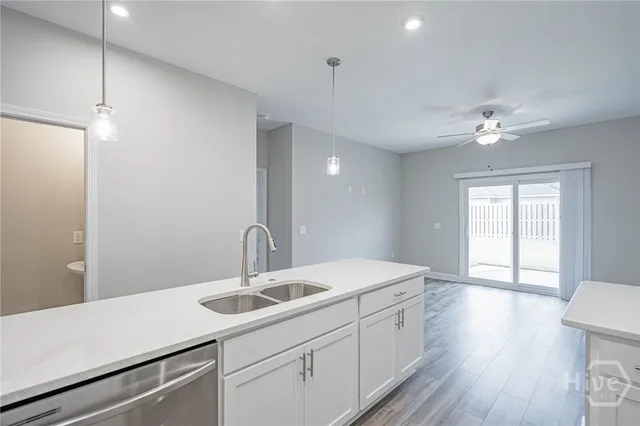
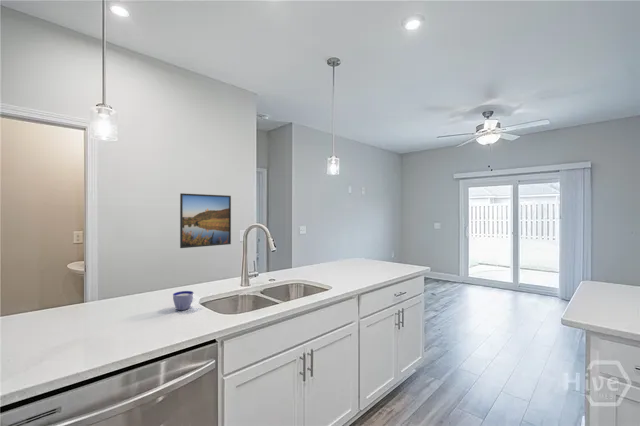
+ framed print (207, 220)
+ cup (186, 300)
